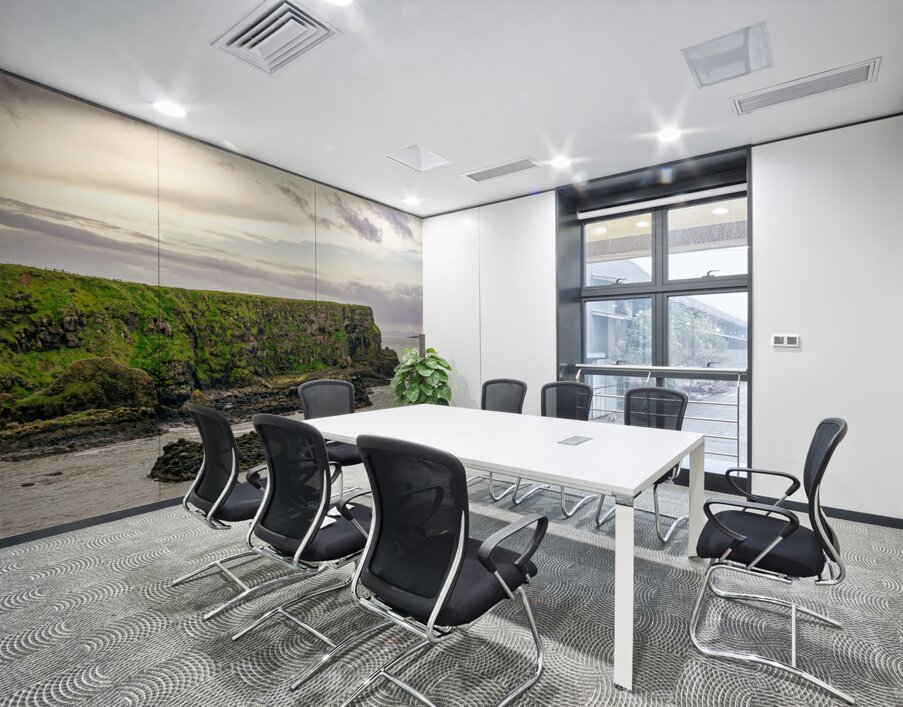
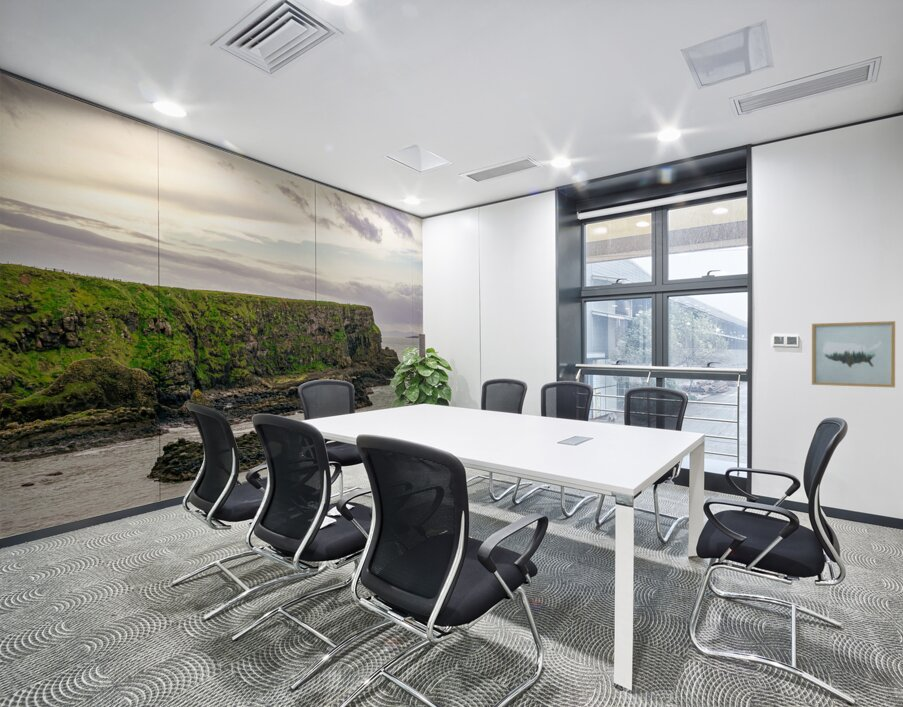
+ wall art (851, 354)
